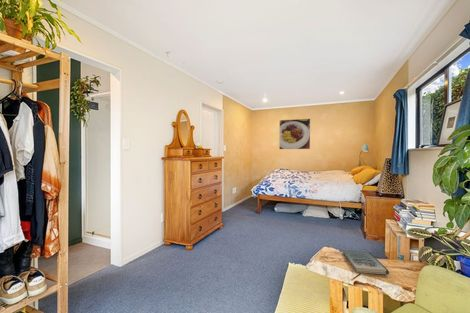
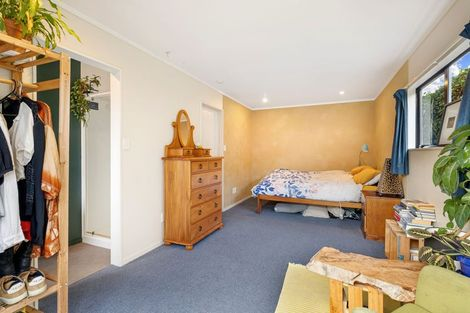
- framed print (294, 134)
- book (363, 261)
